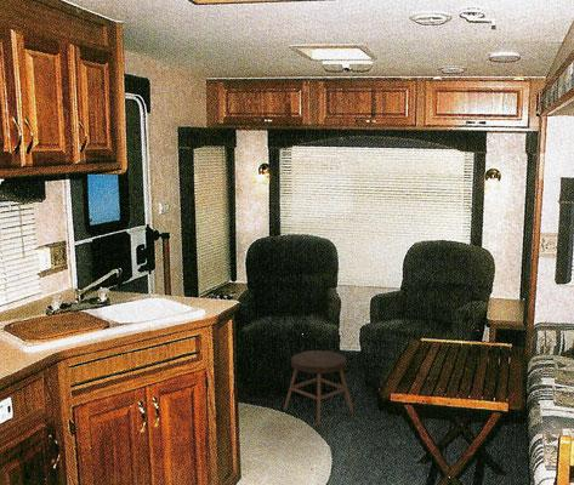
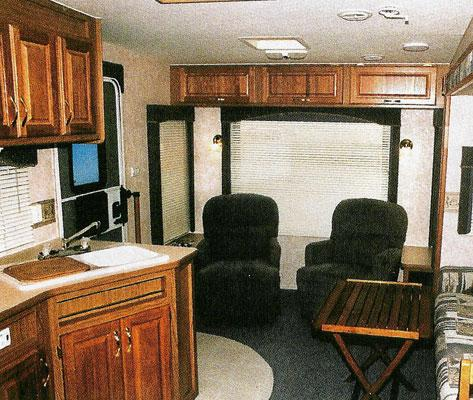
- stool (318, 384)
